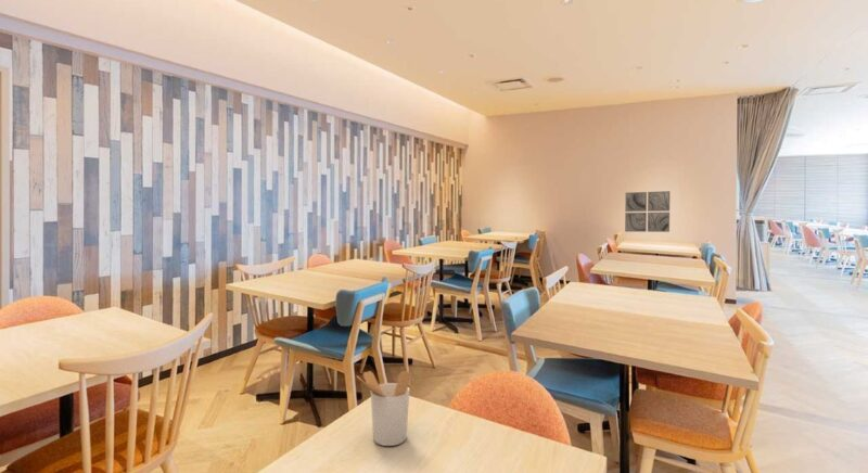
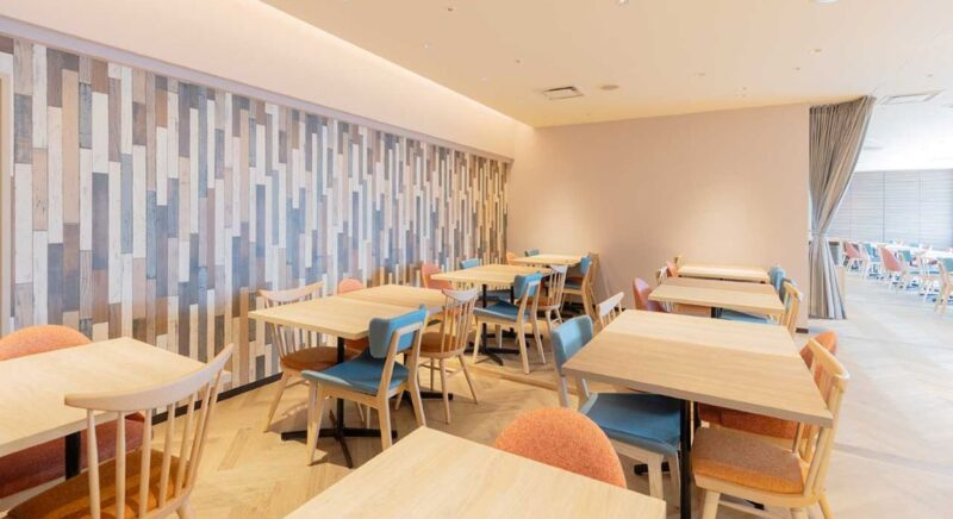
- wall art (646, 210)
- utensil holder (382, 405)
